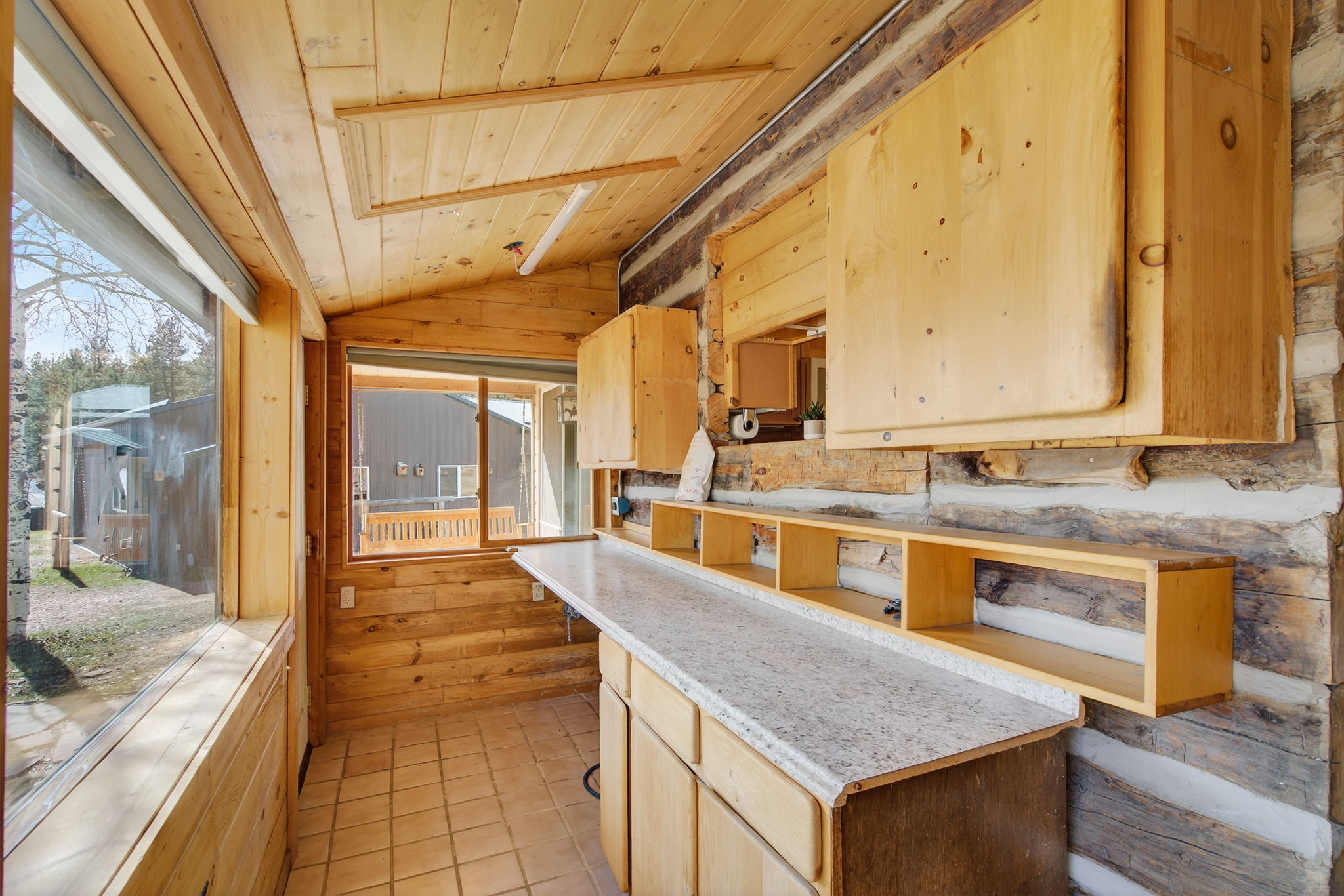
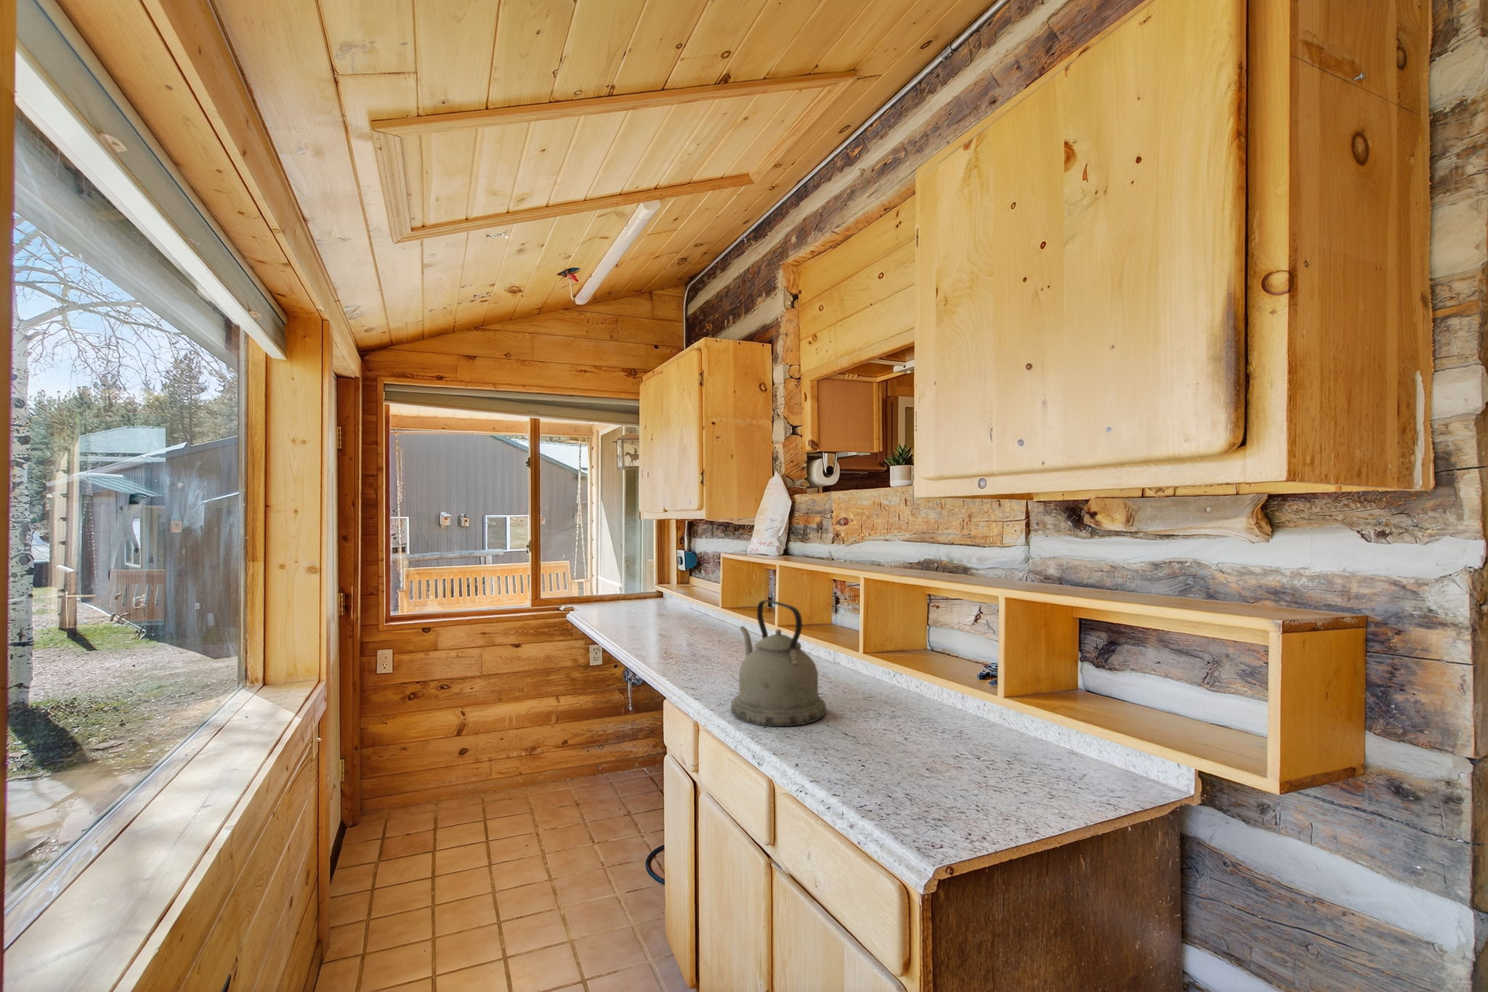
+ kettle (773, 655)
